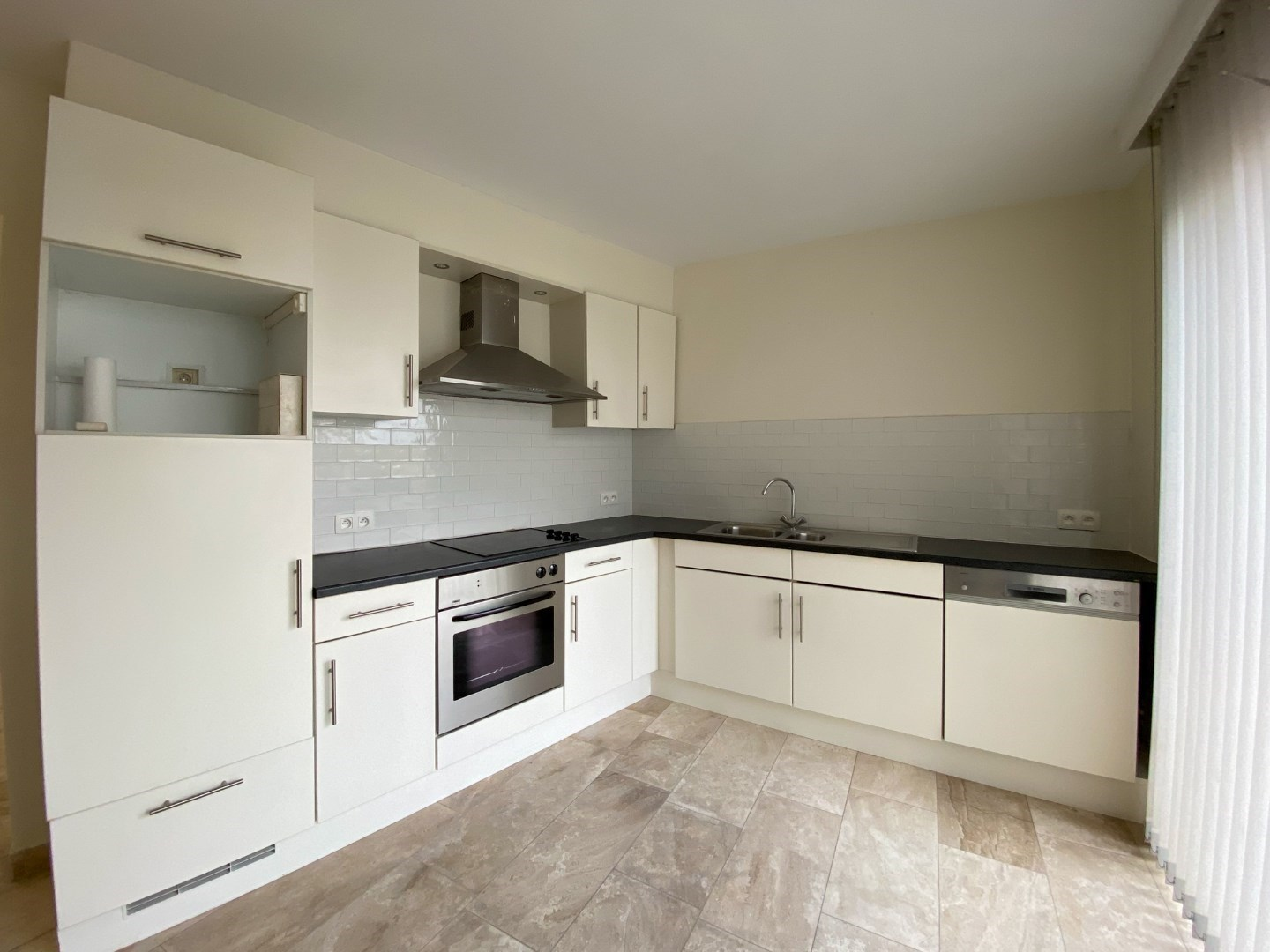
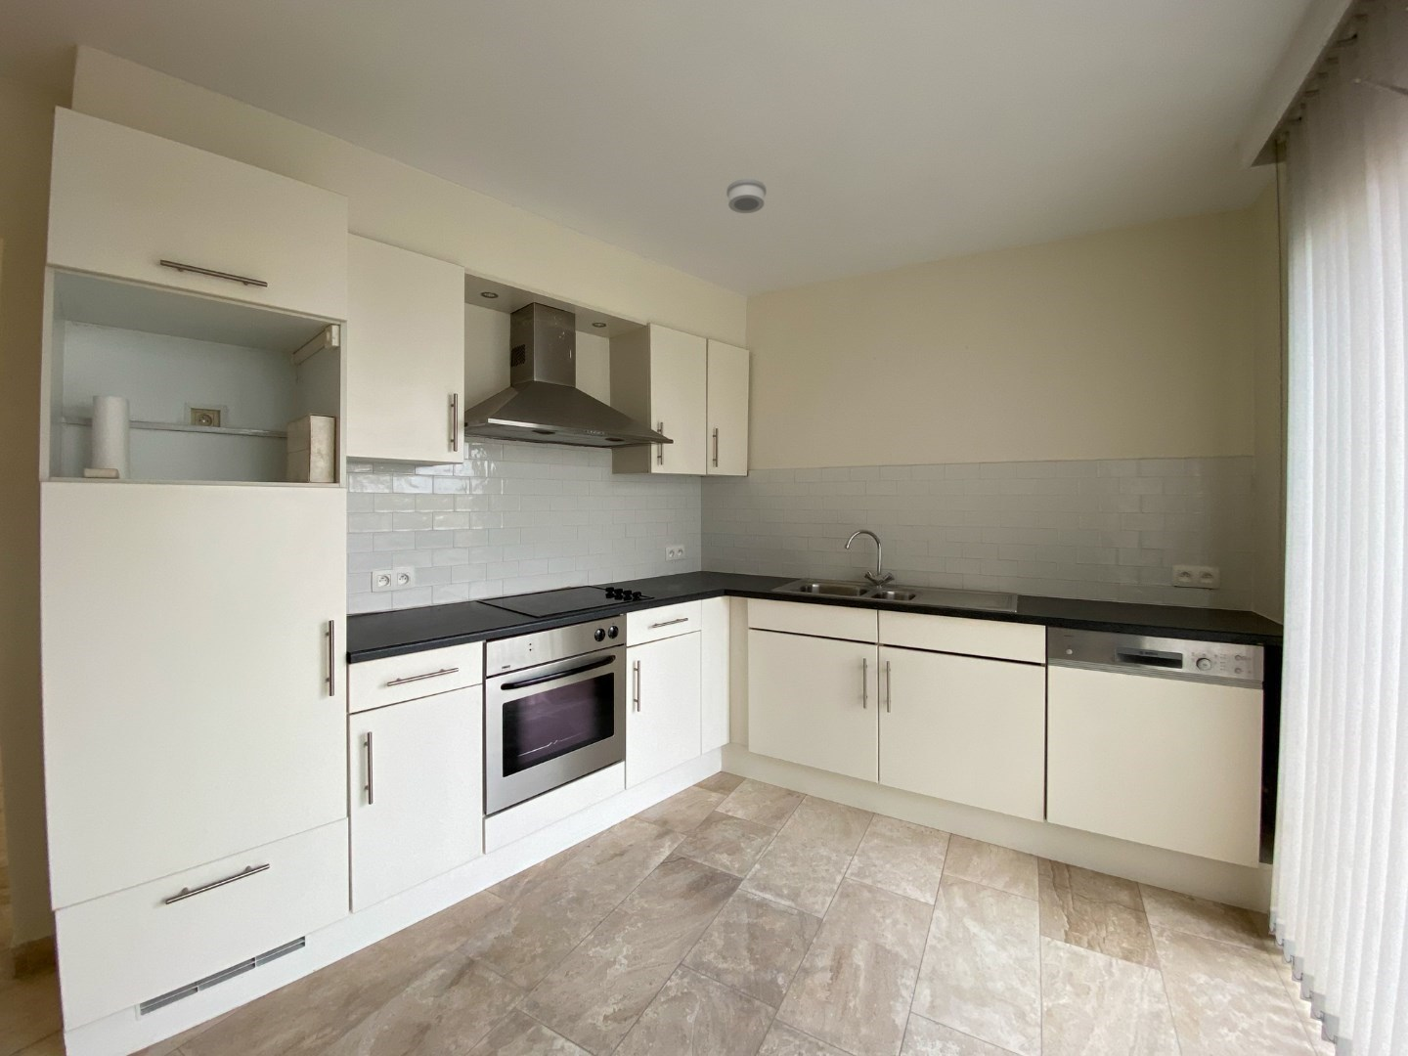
+ smoke detector (746, 194)
